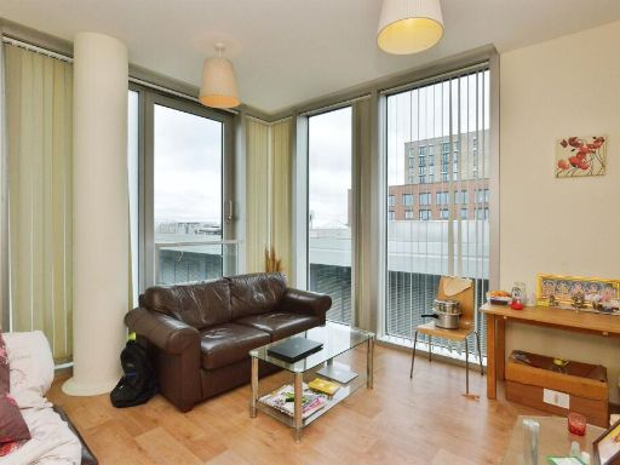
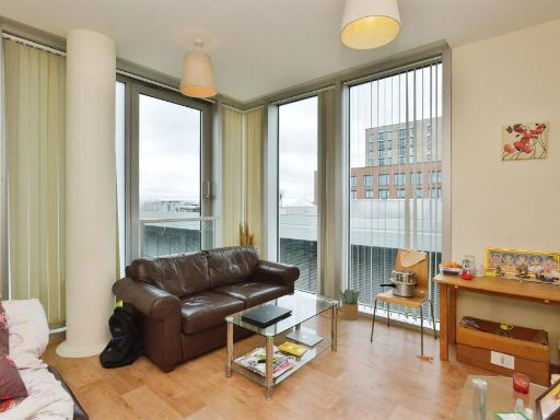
+ potted plant (348, 303)
